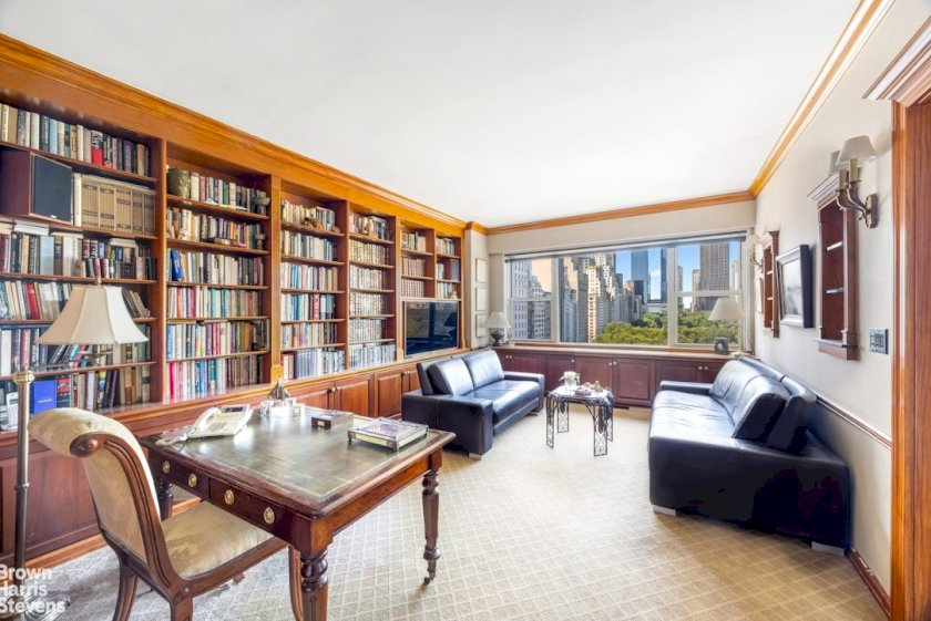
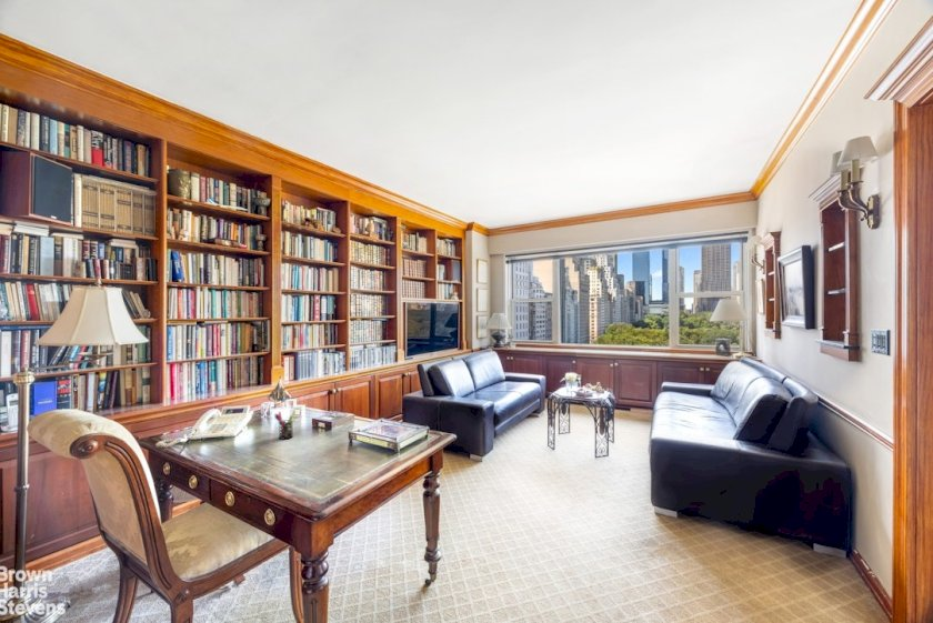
+ pen holder (285, 423)
